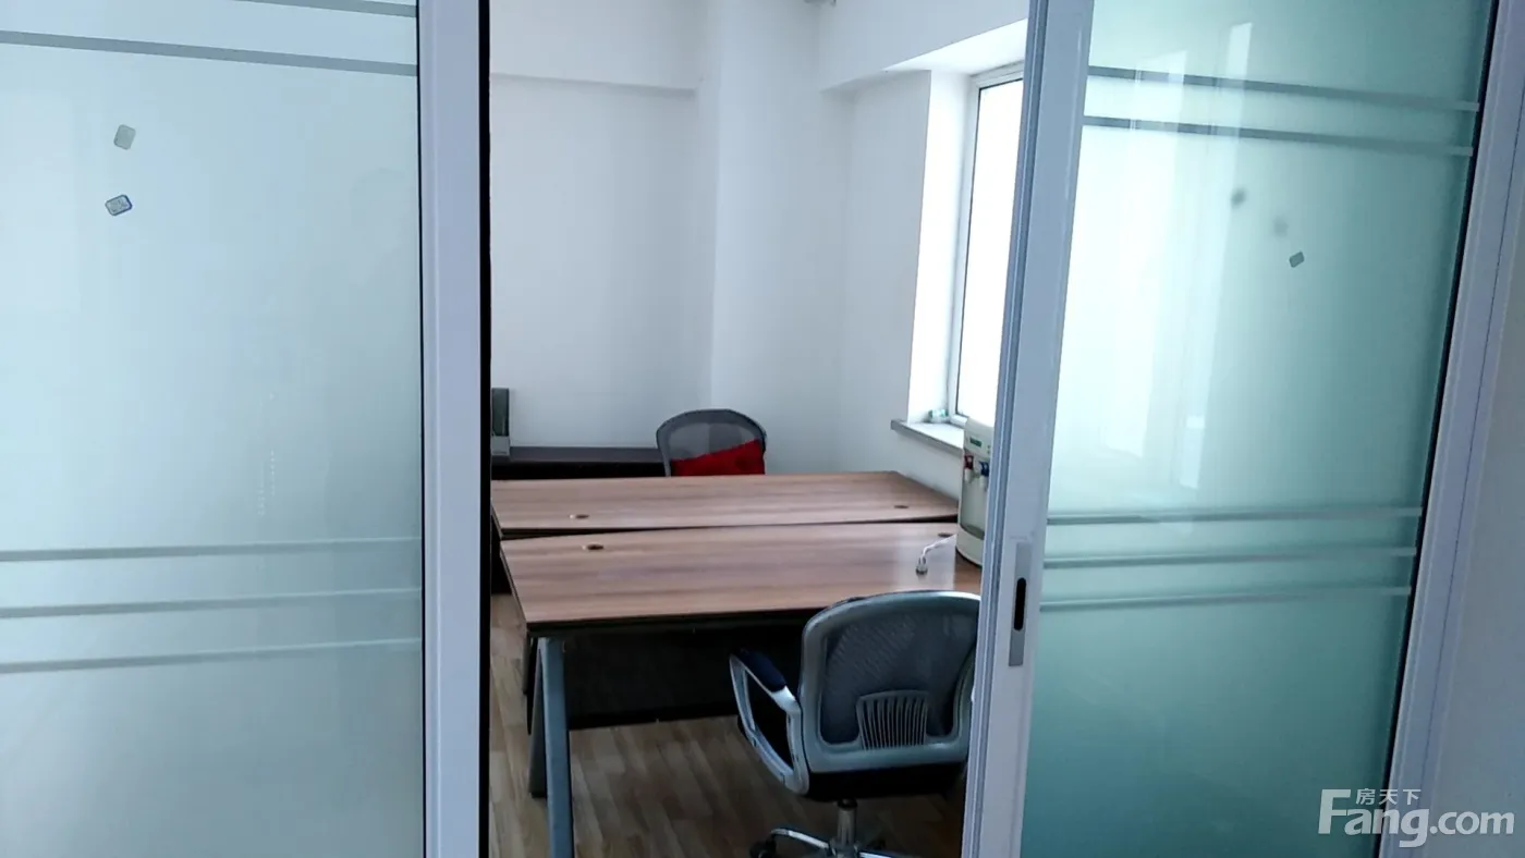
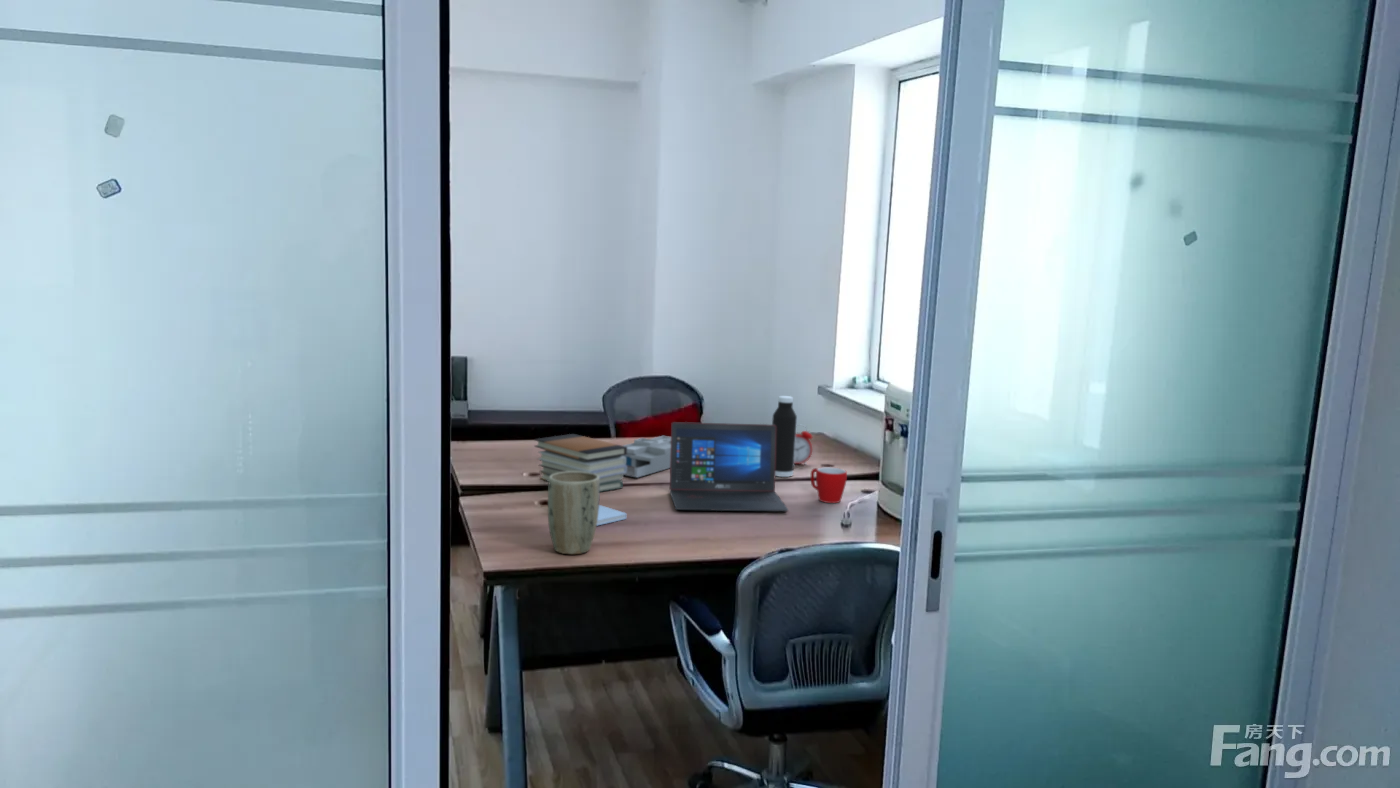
+ mug (826, 484)
+ notepad (598, 512)
+ plant pot (573, 512)
+ laptop (728, 466)
+ alarm clock (797, 444)
+ water bottle (783, 435)
+ book stack (581, 463)
+ desk organizer (654, 452)
